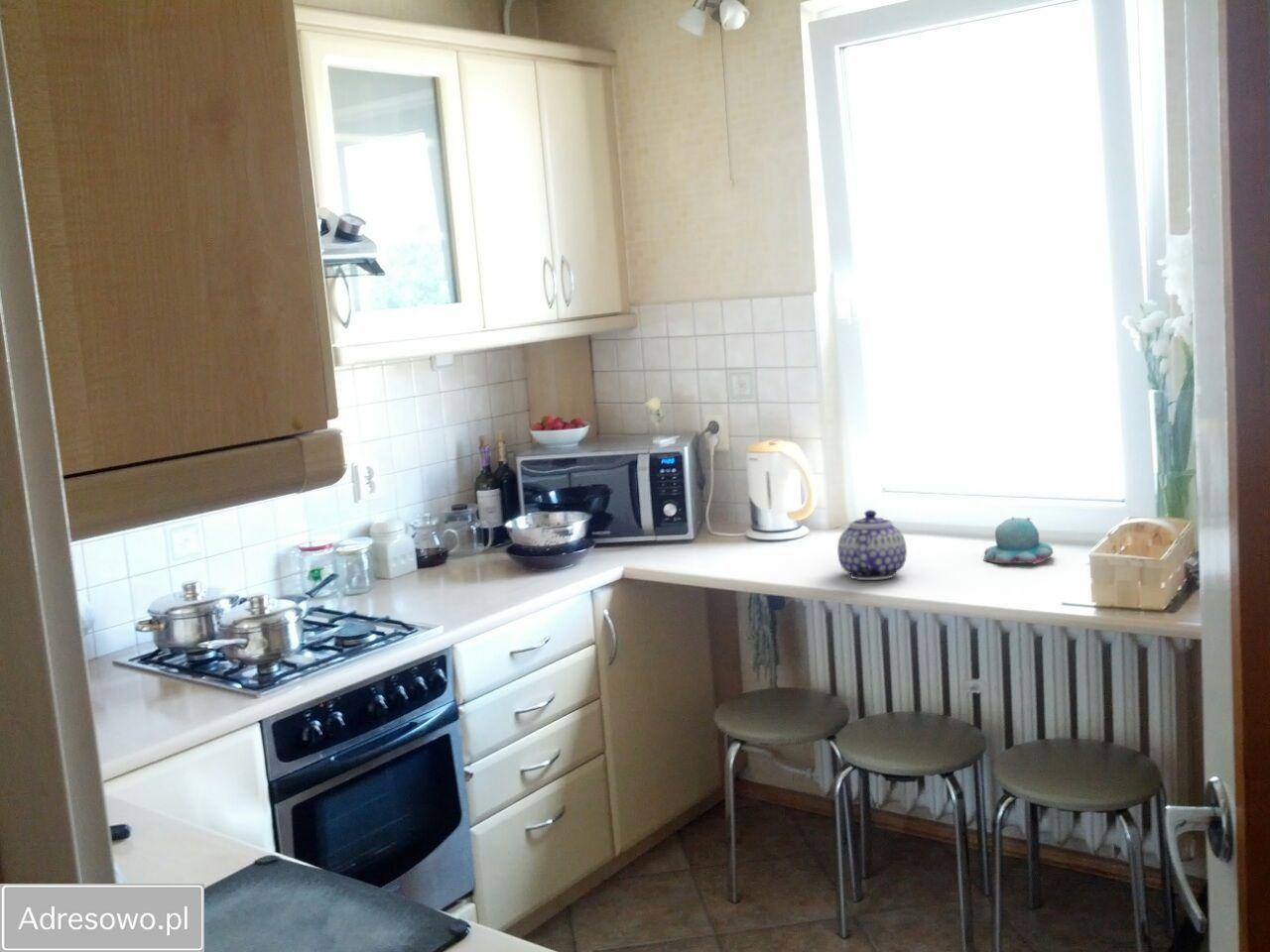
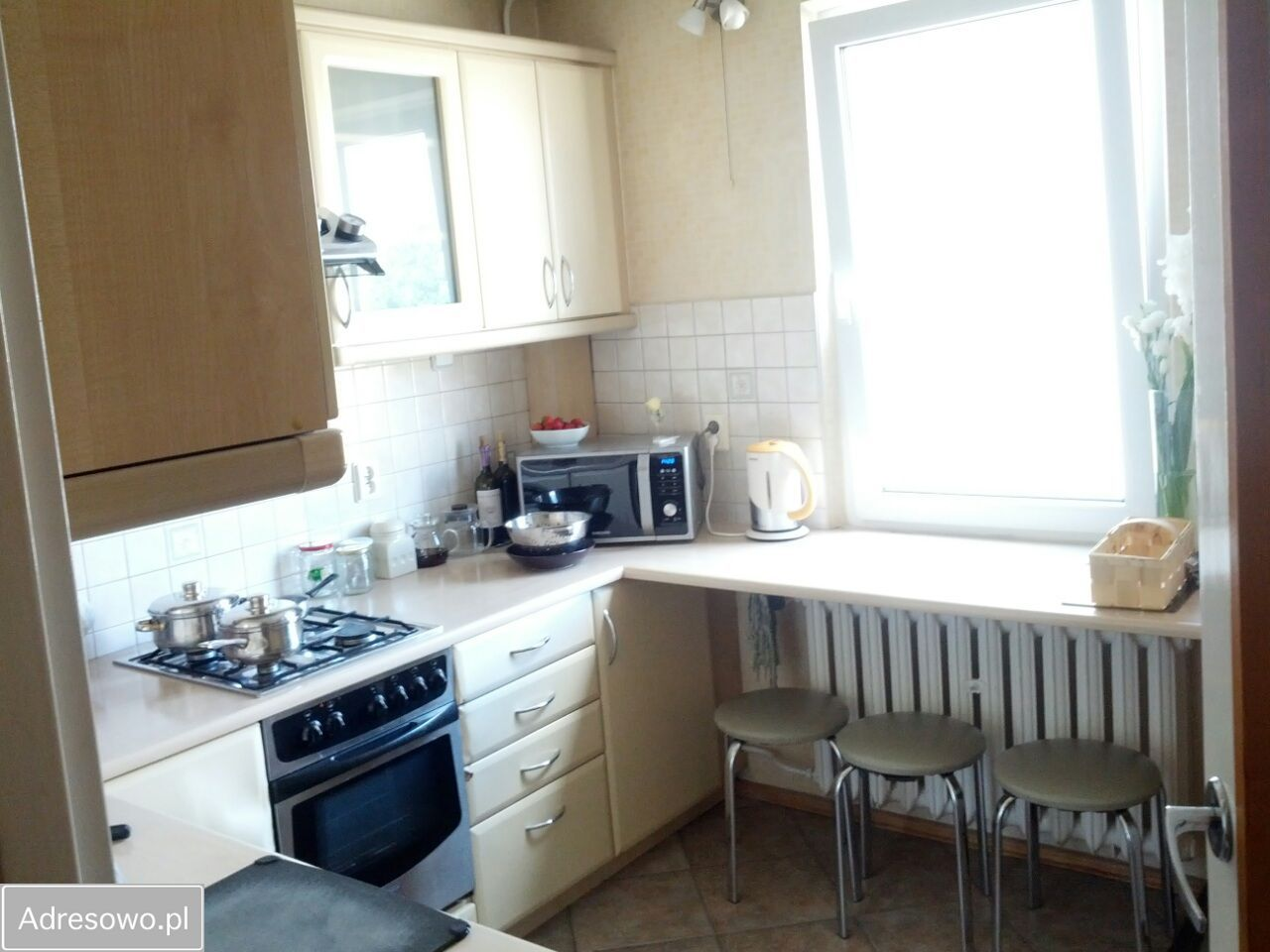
- teapot (871, 542)
- candle (1016, 537)
